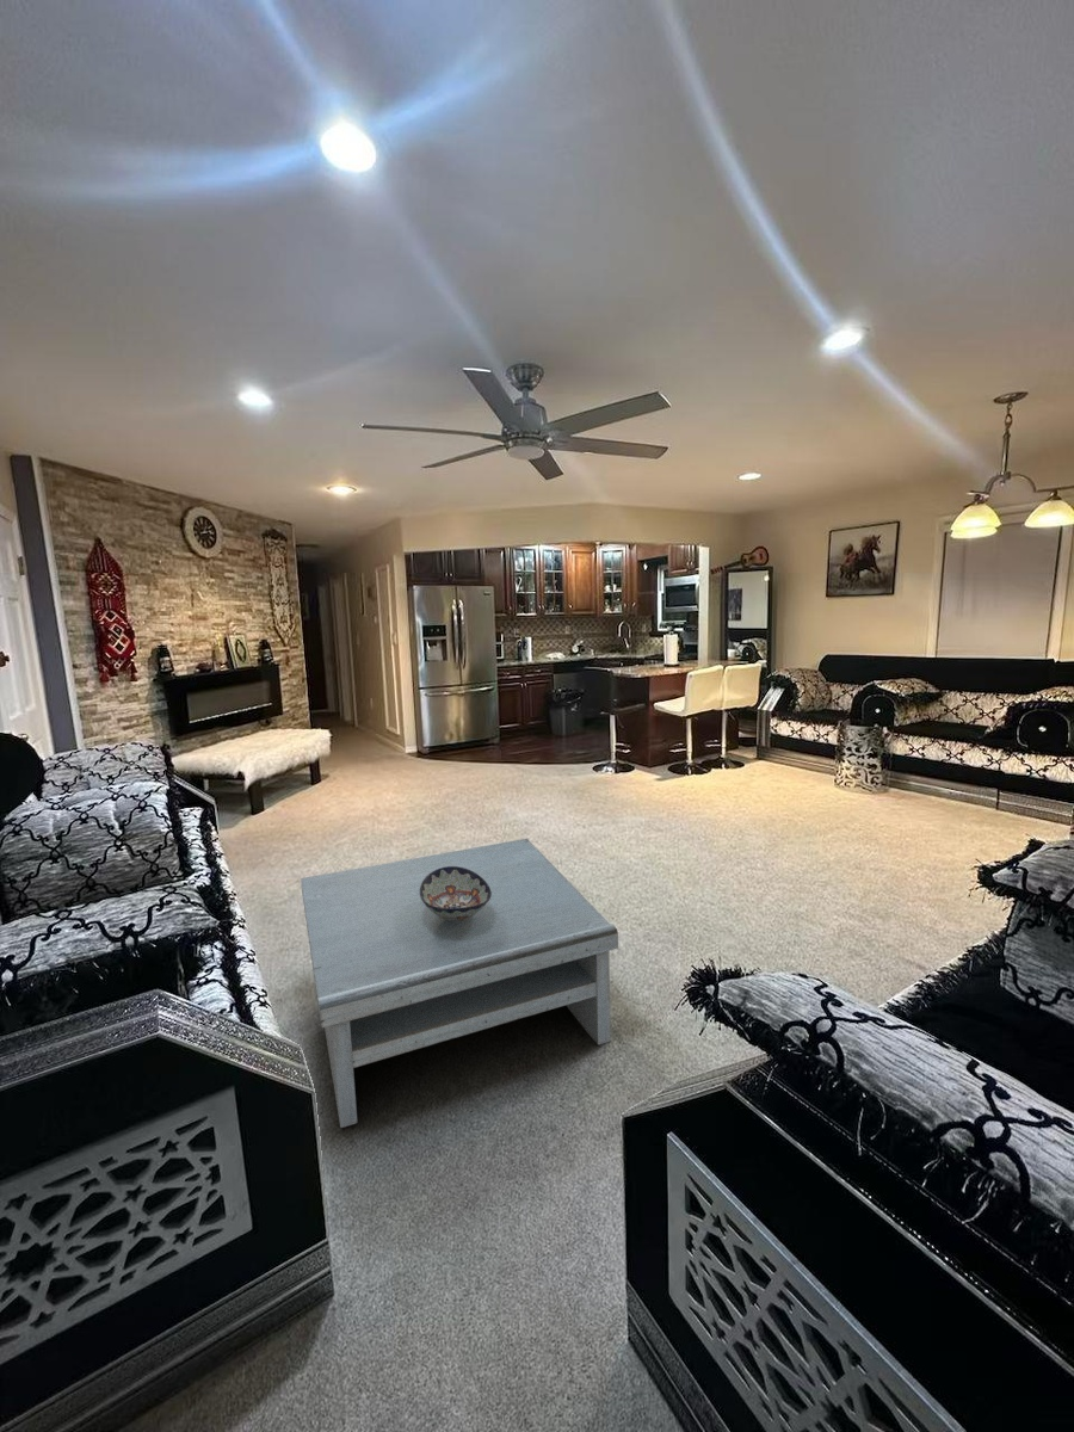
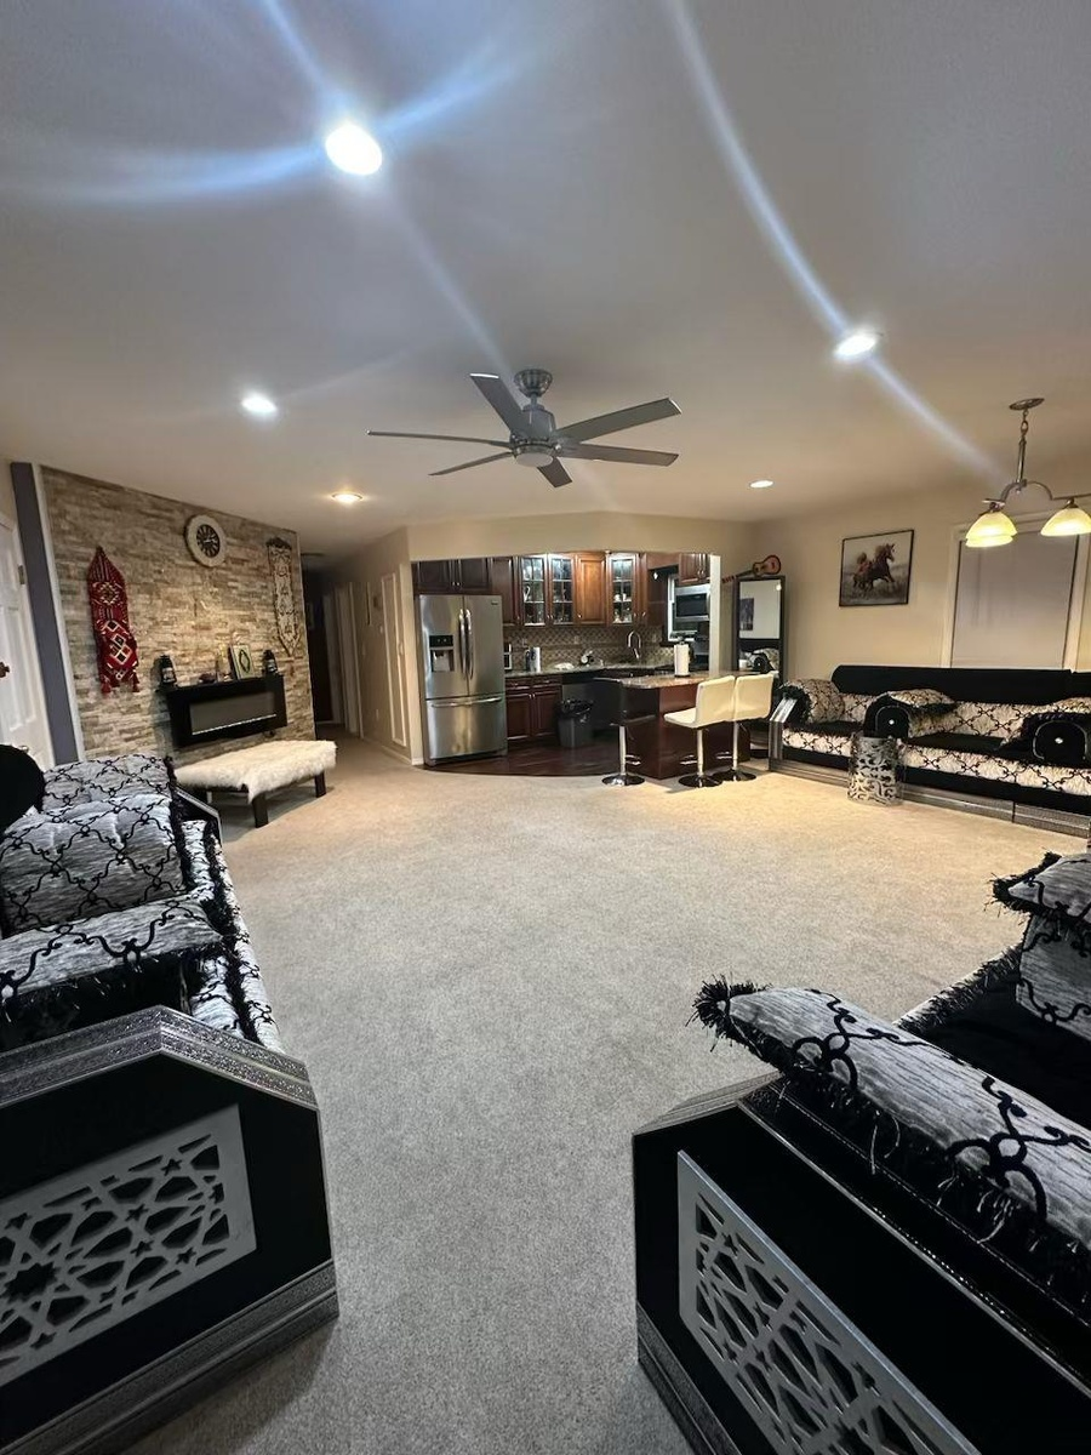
- coffee table (450, 955)
- decorative bowl (455, 895)
